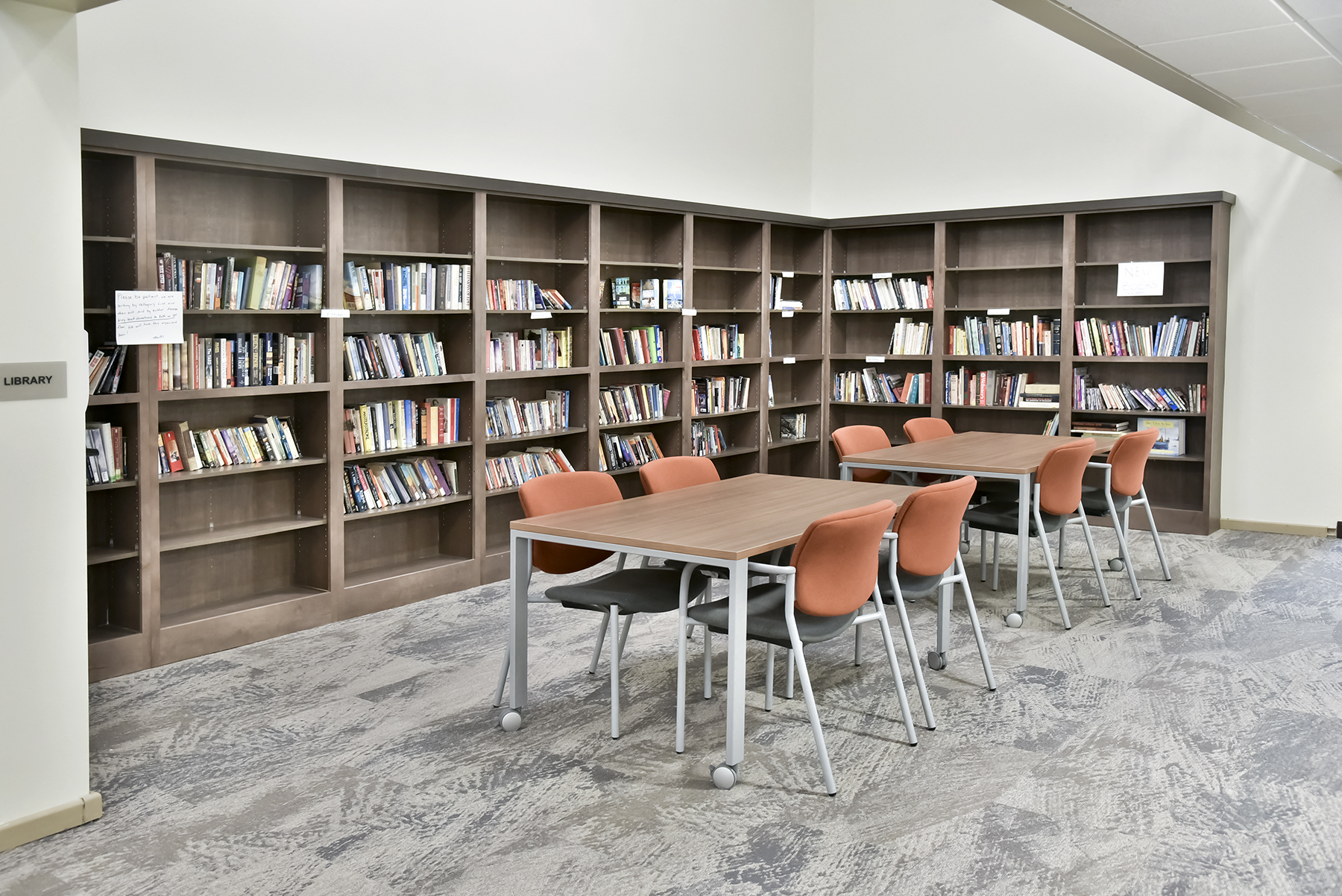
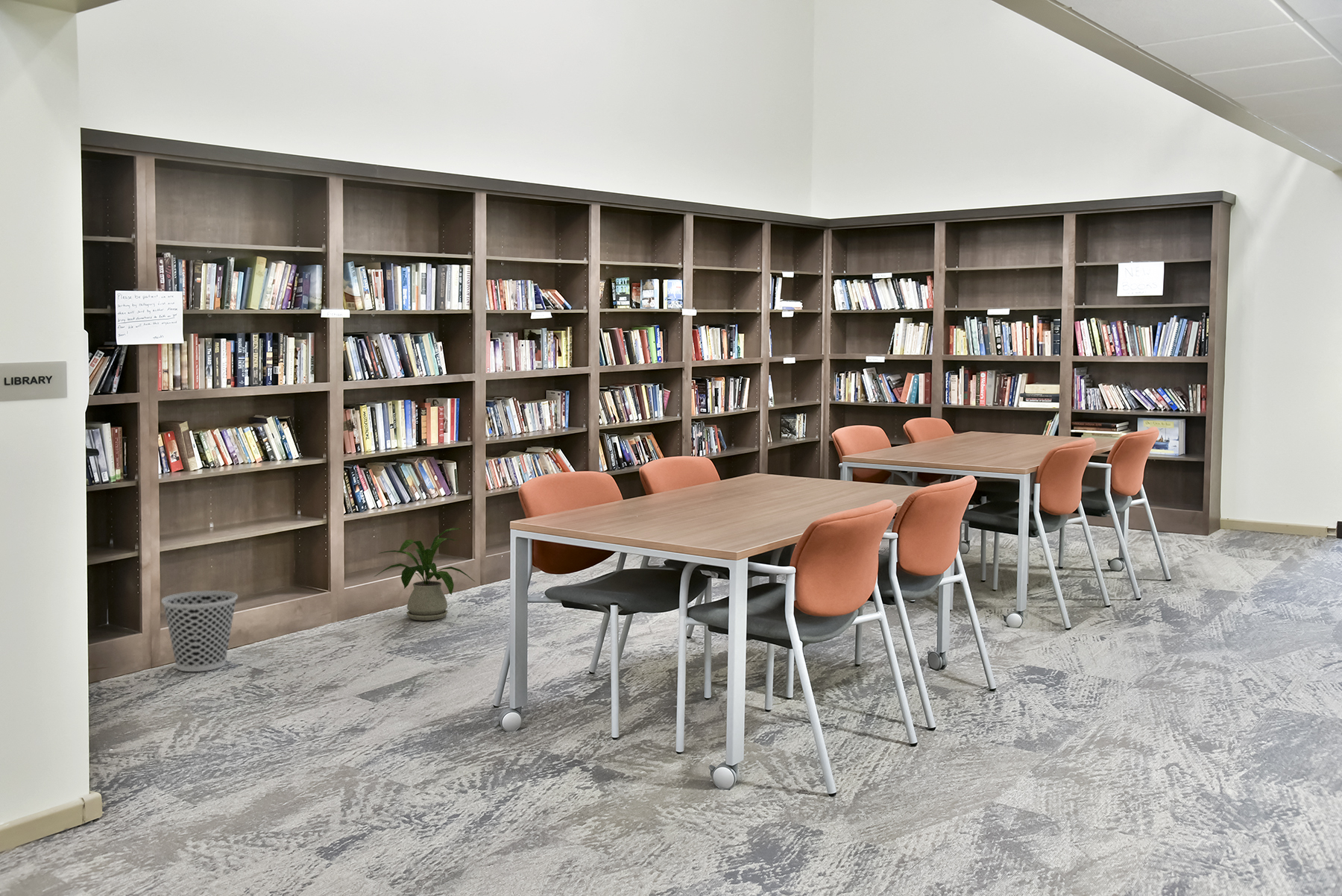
+ wastebasket (201, 631)
+ house plant (423, 570)
